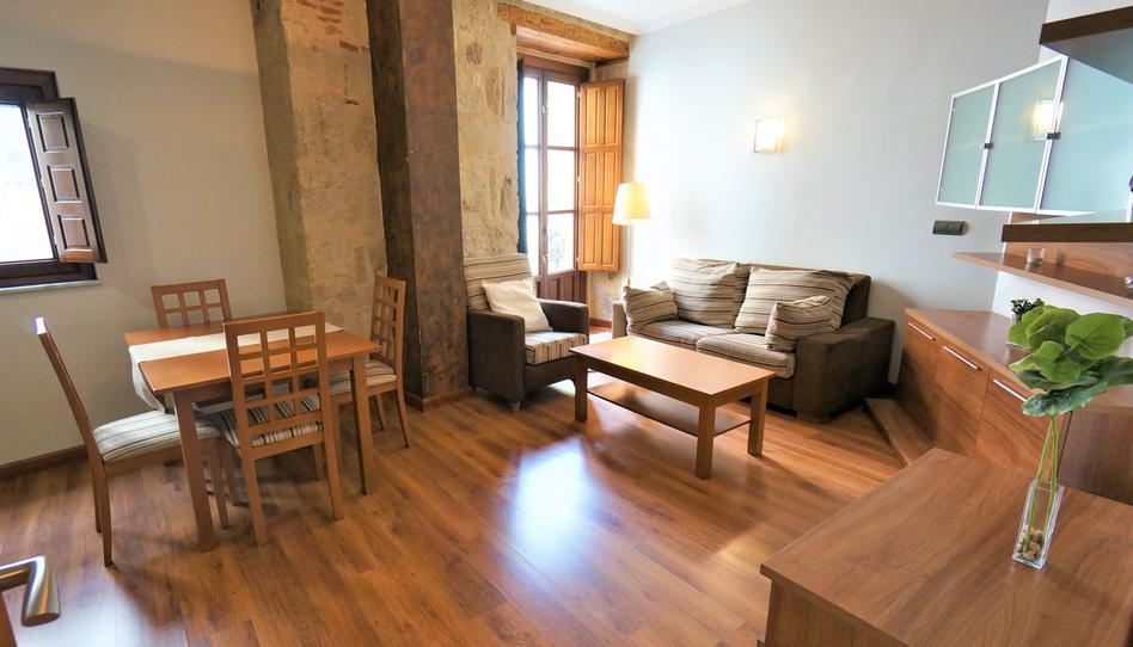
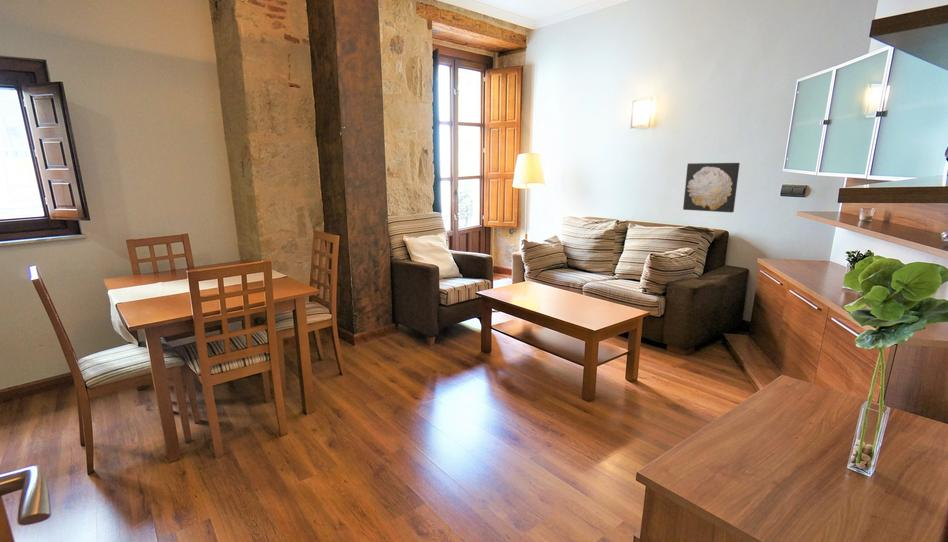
+ wall art (710, 187)
